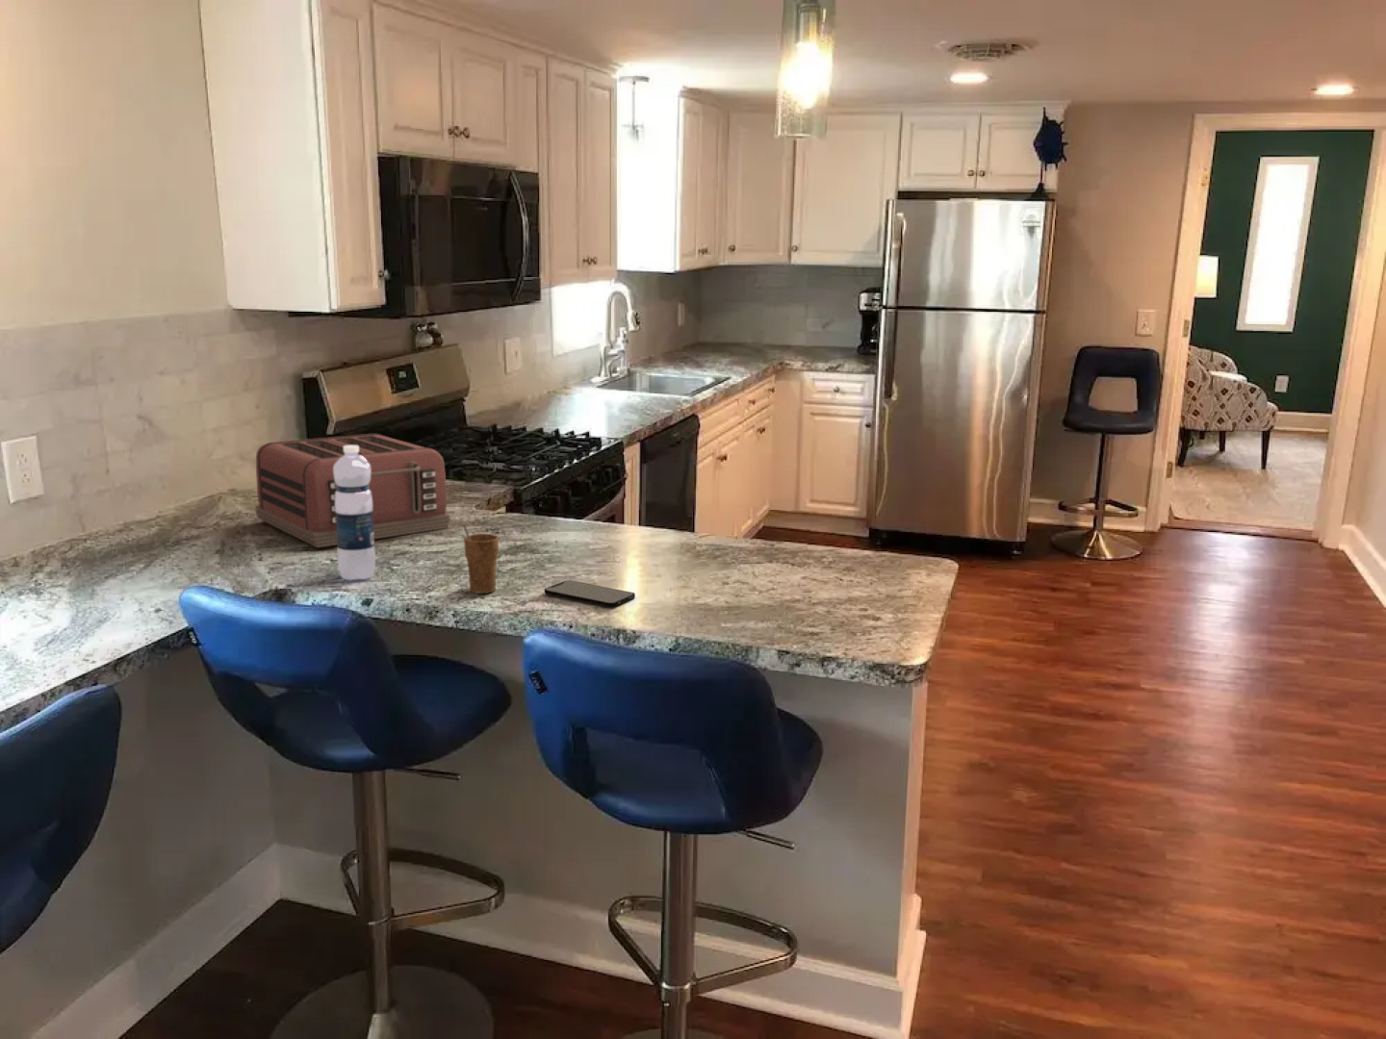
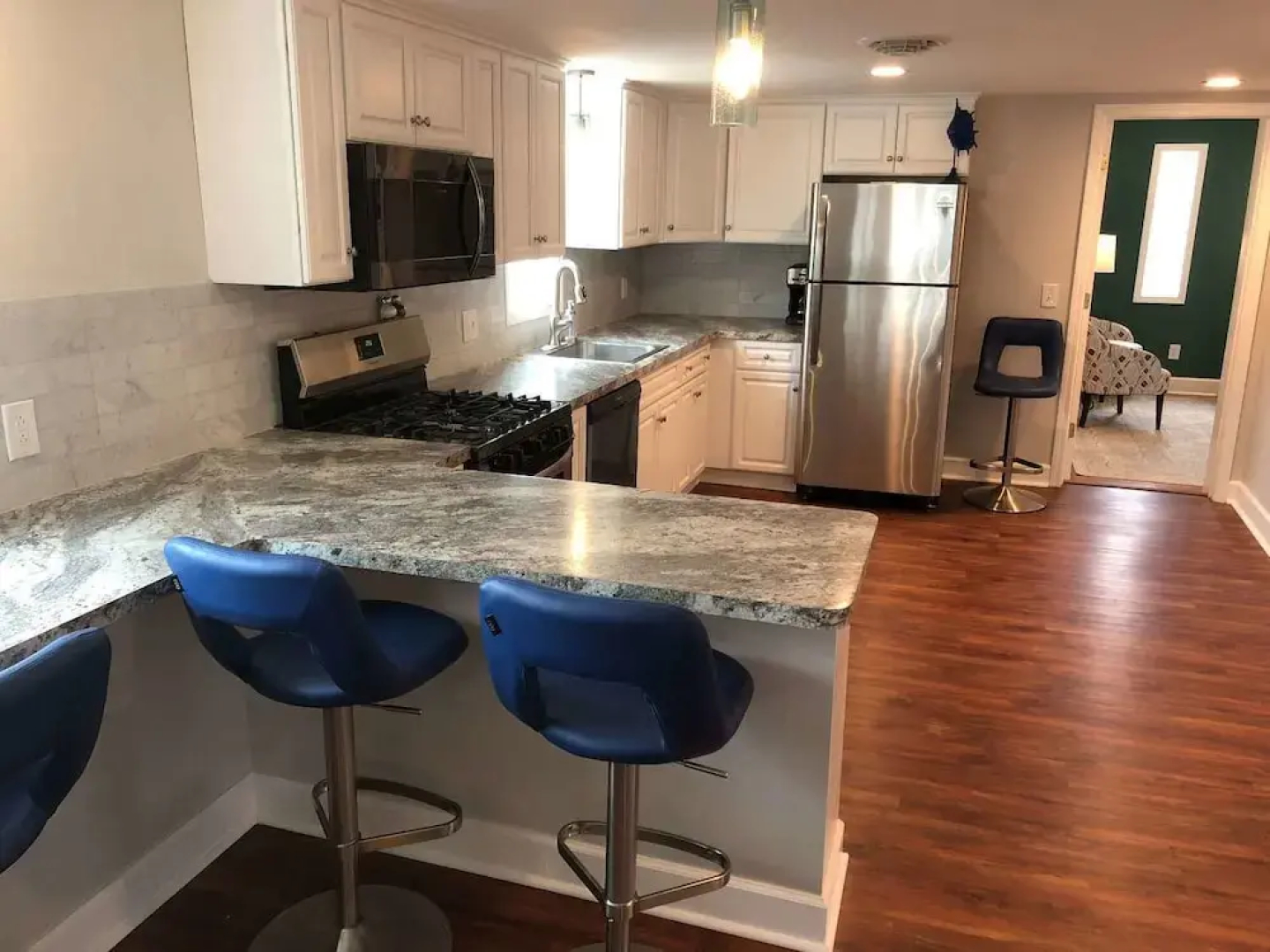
- smartphone (589, 593)
- cup (481, 557)
- toaster (369, 486)
- water bottle (355, 512)
